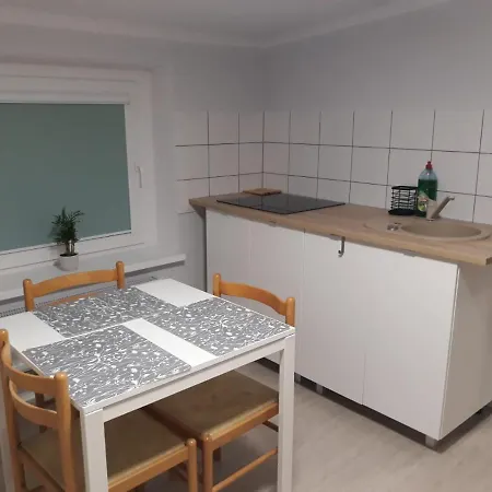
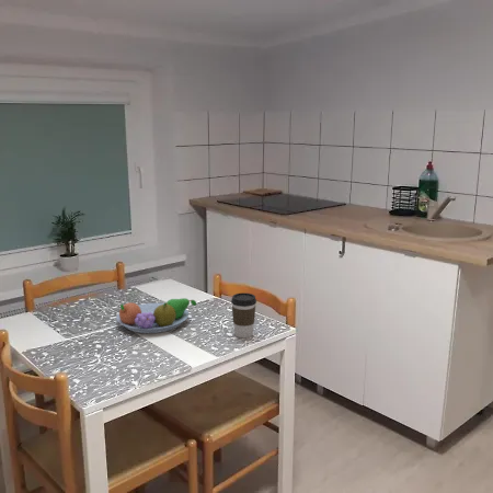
+ fruit bowl (156, 309)
+ coffee cup (243, 316)
